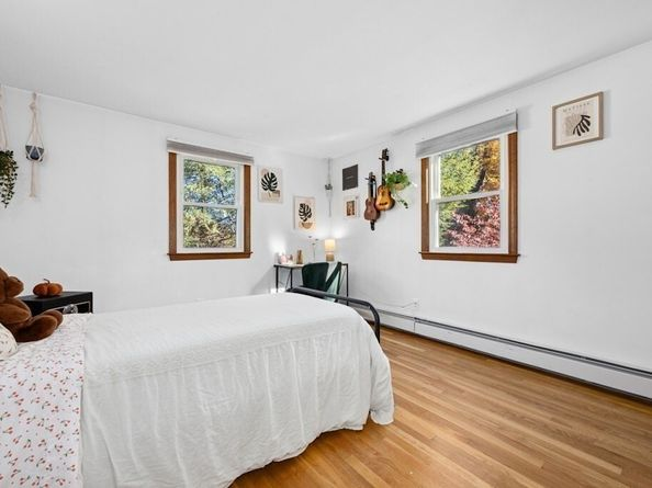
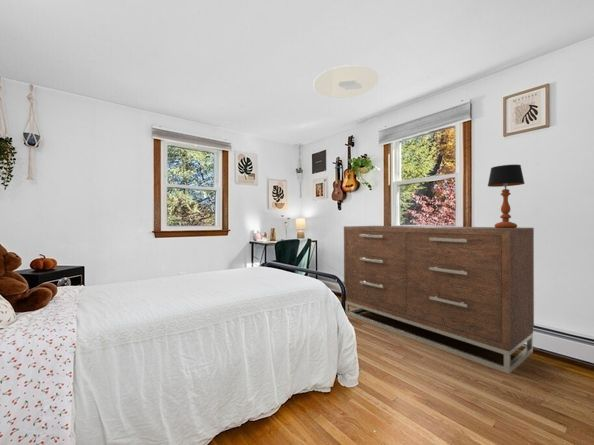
+ ceiling light (345, 80)
+ dresser (421, 278)
+ table lamp (505, 197)
